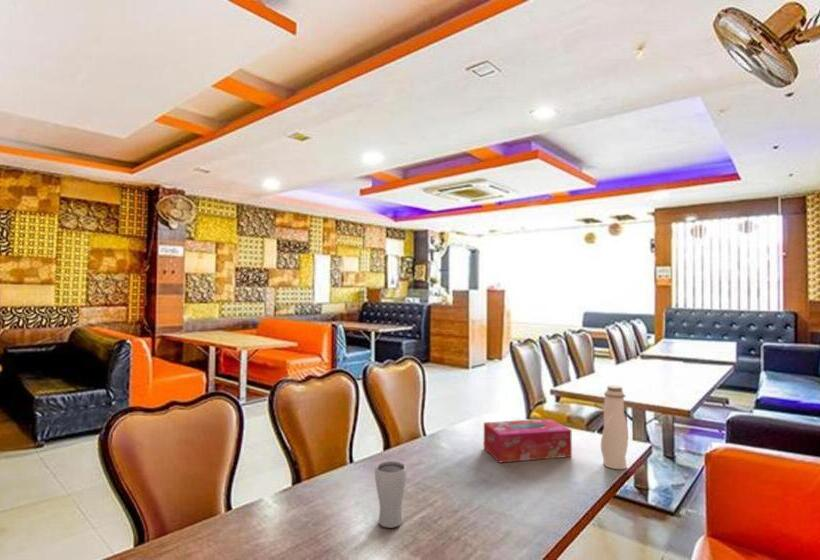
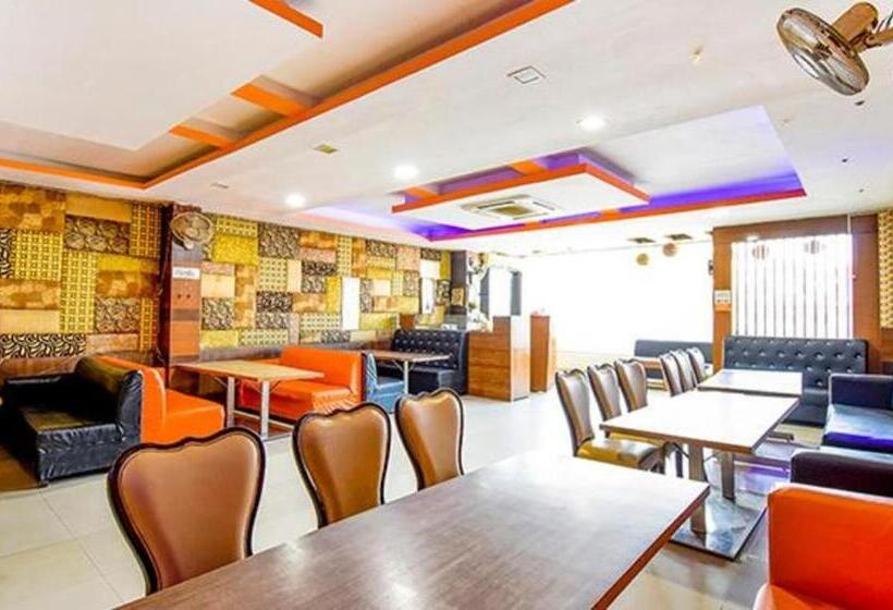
- drinking glass (390, 494)
- water bottle (613, 425)
- tissue box (526, 439)
